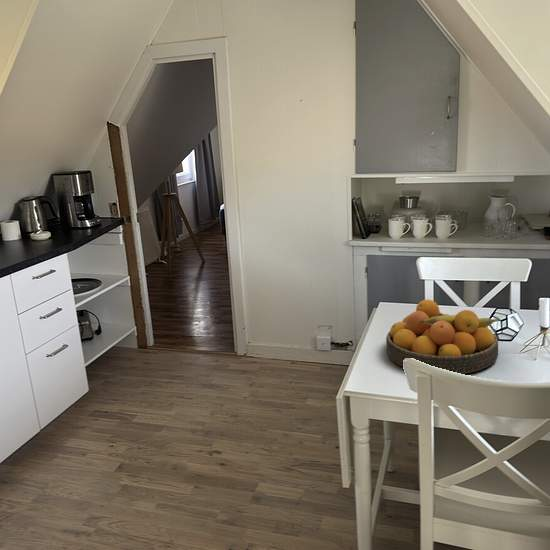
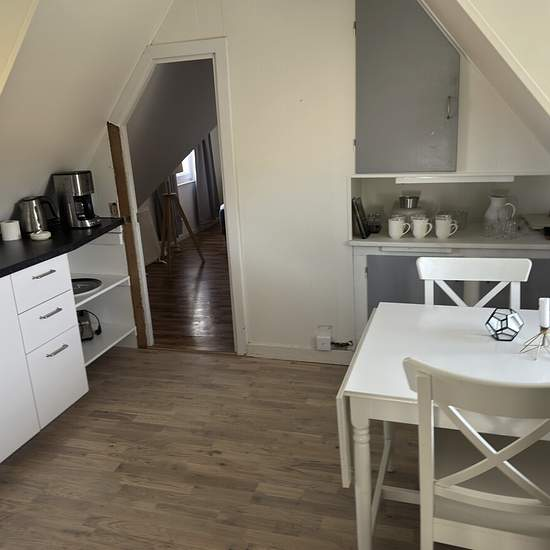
- fruit bowl (440, 330)
